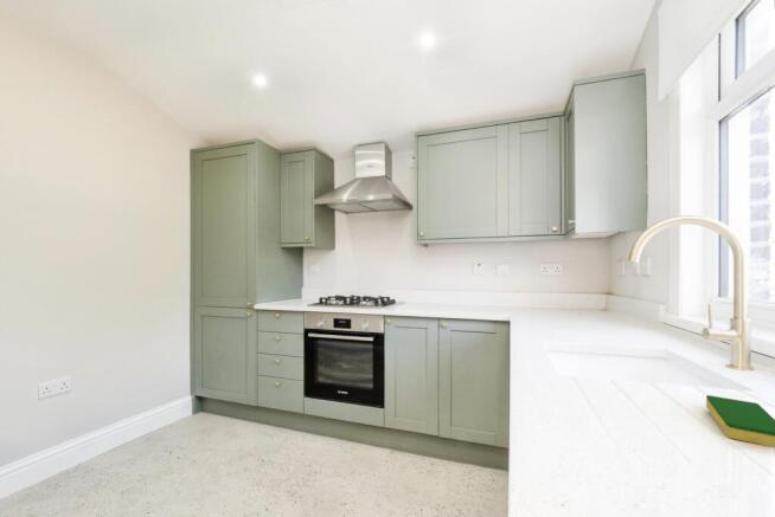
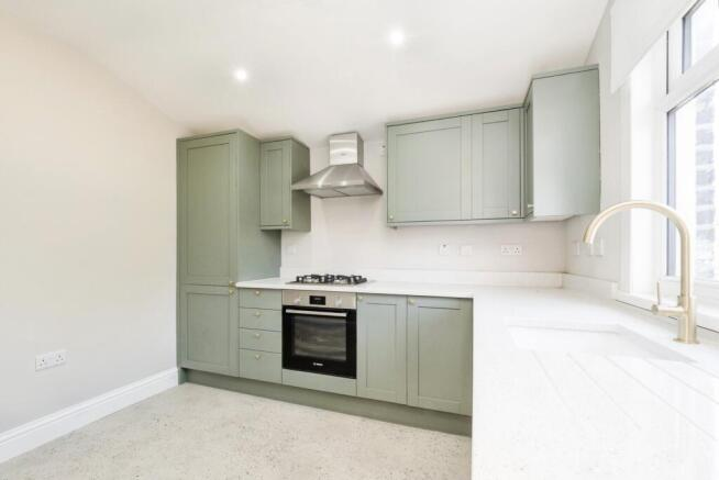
- dish sponge (743, 419)
